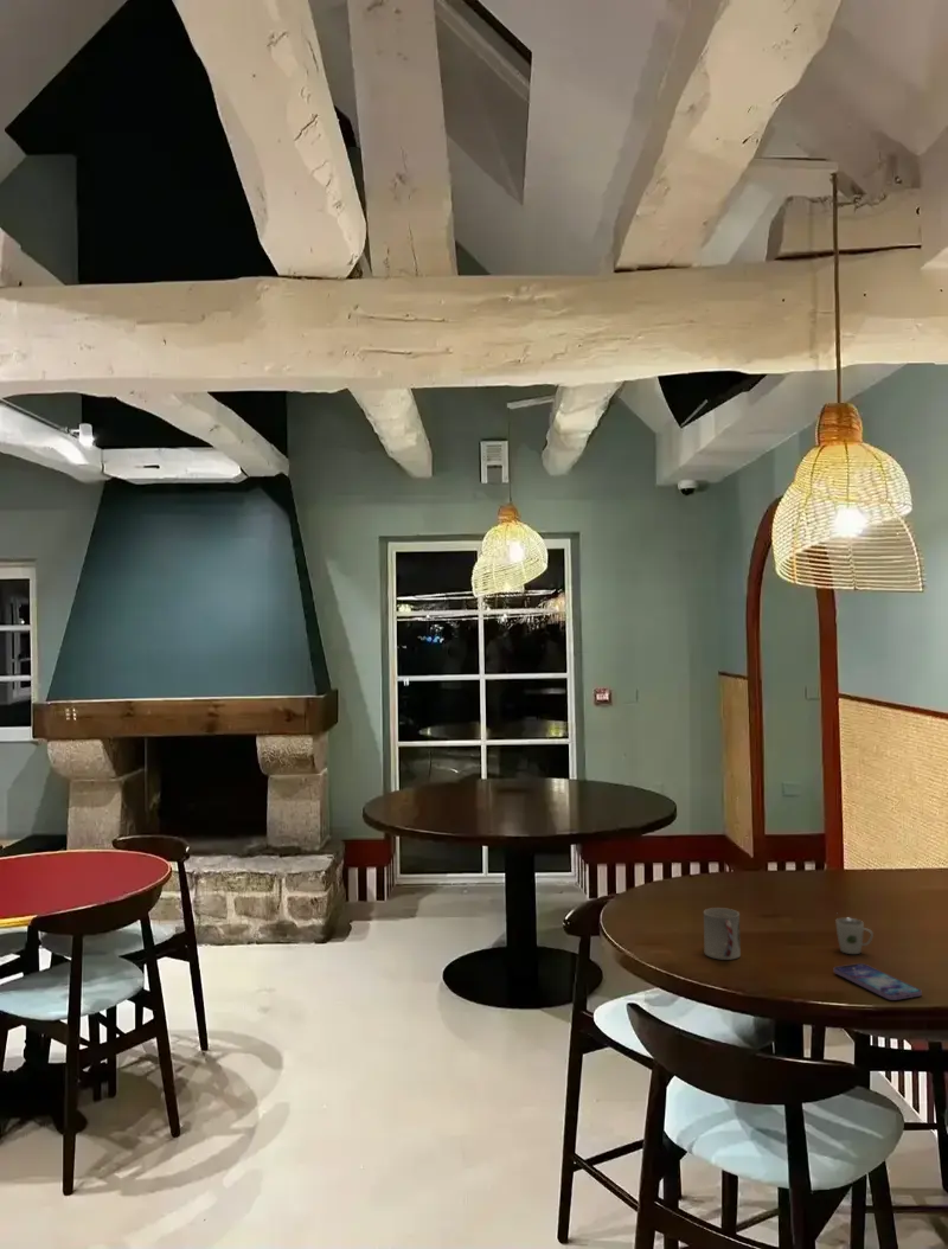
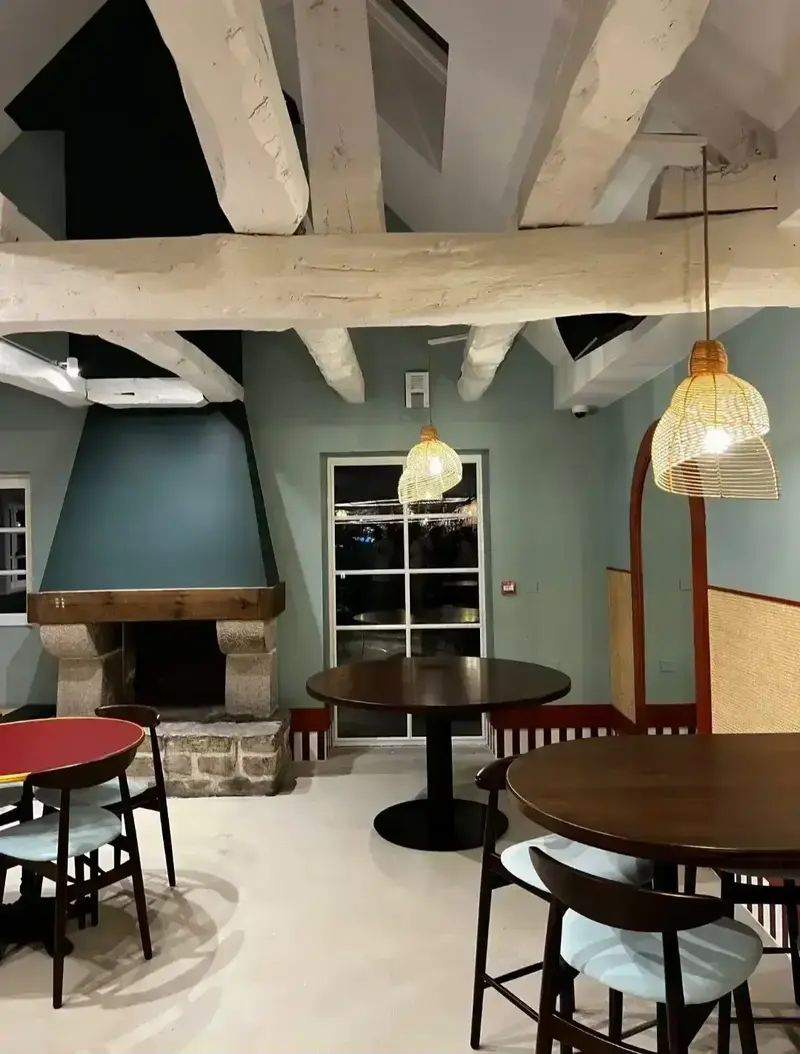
- cup (724, 935)
- smartphone (876, 980)
- cup (853, 925)
